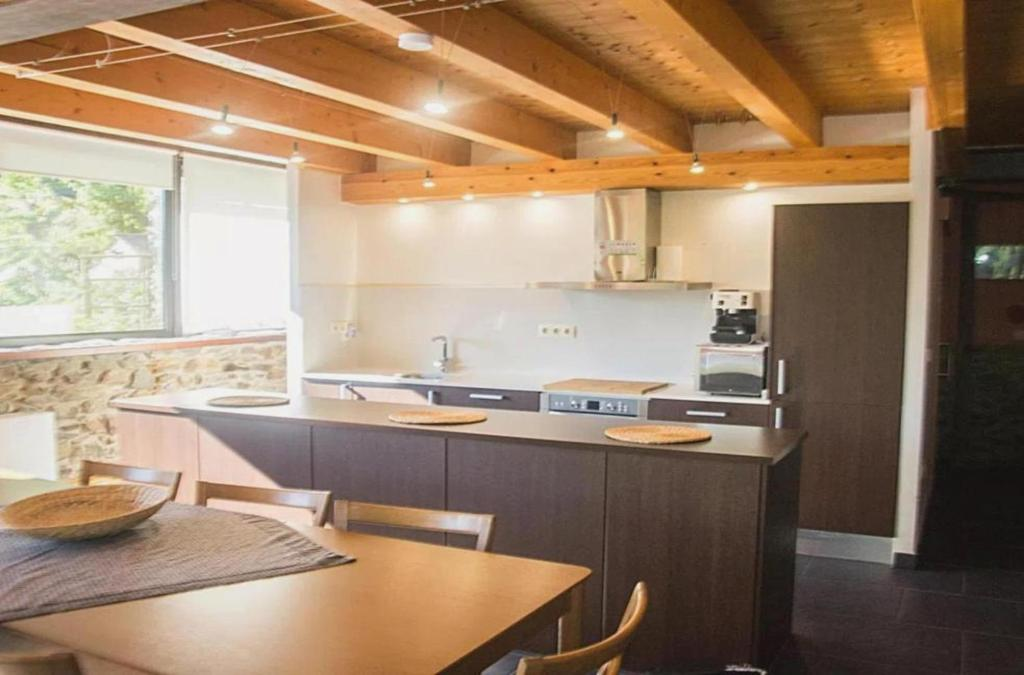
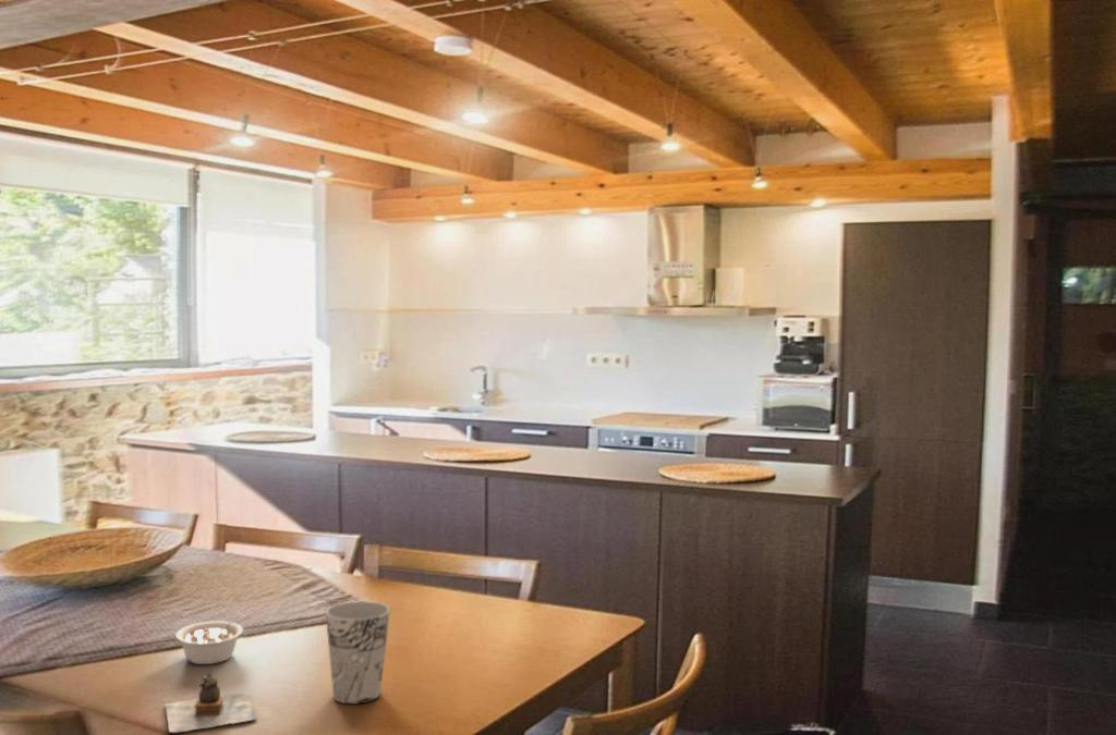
+ teapot (208, 693)
+ legume (209, 640)
+ cup (357, 652)
